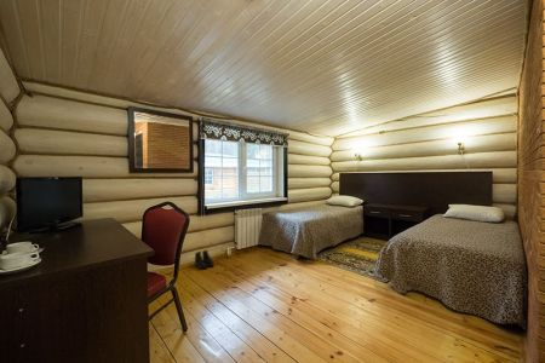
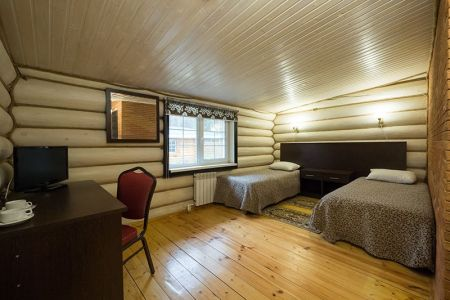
- boots (203, 258)
